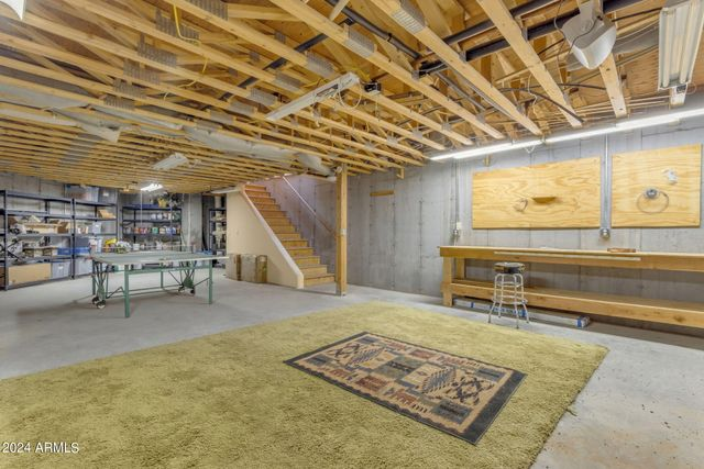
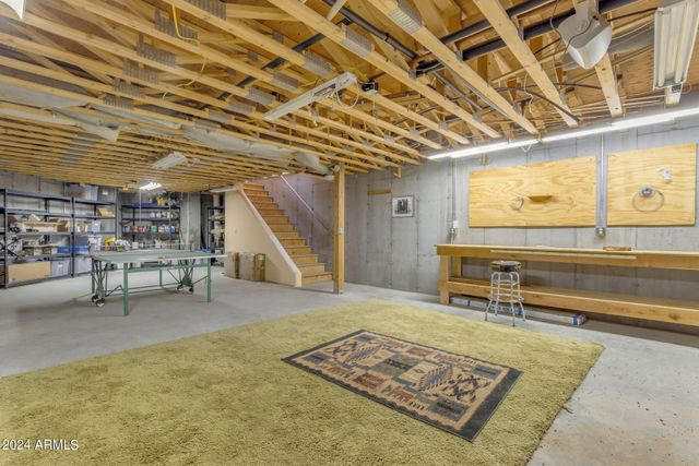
+ wall art (402, 206)
